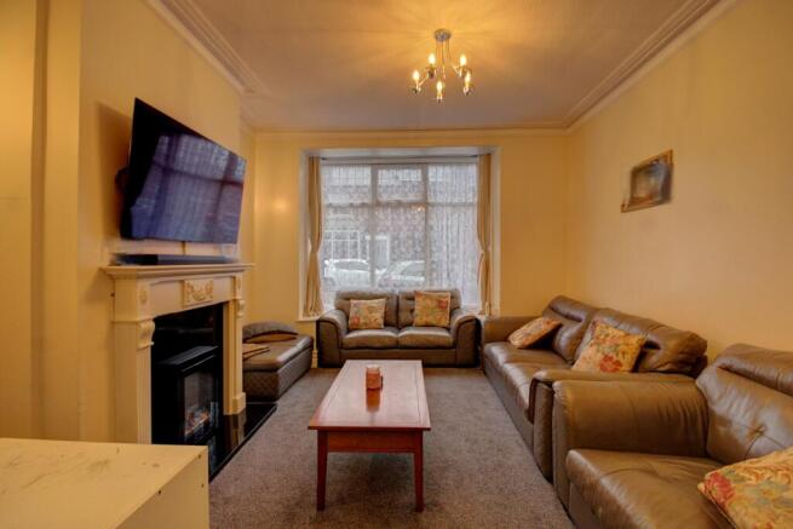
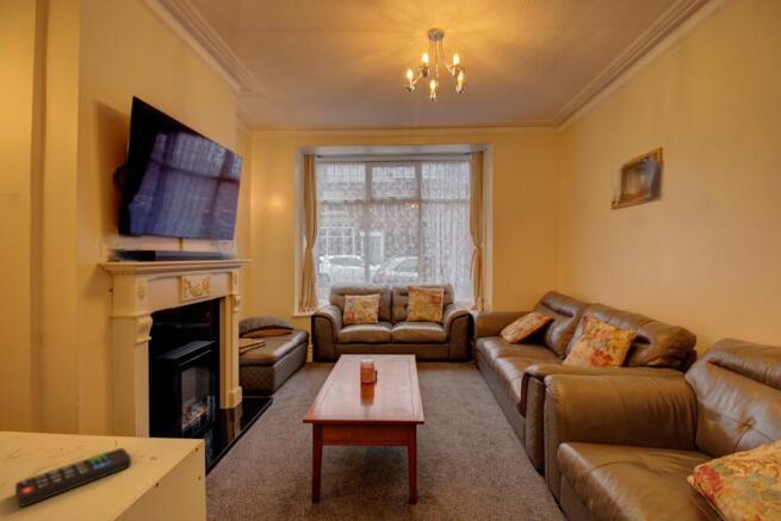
+ remote control (76, 473)
